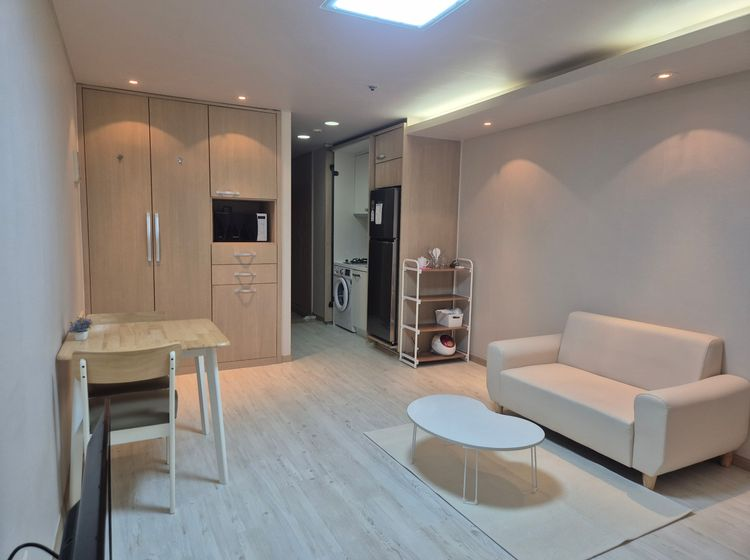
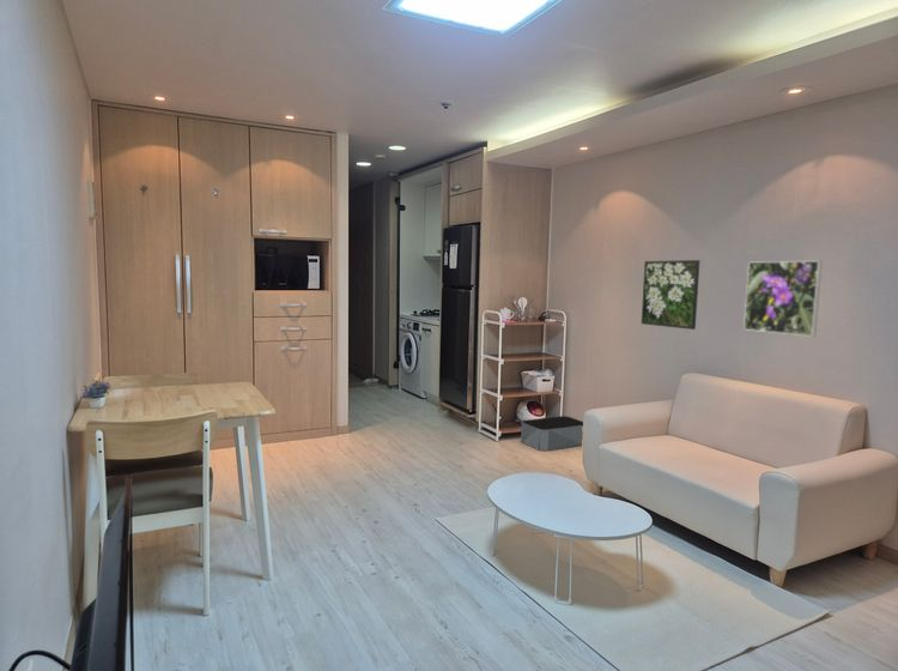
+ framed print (668, 294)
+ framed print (779, 297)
+ storage bin (553, 433)
